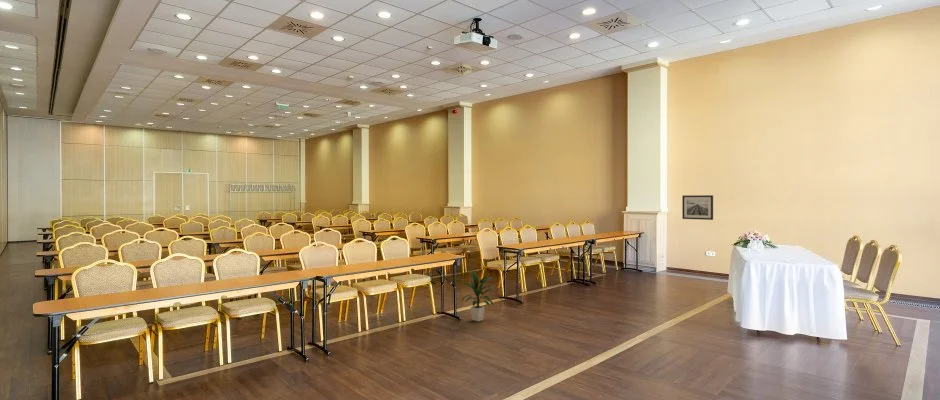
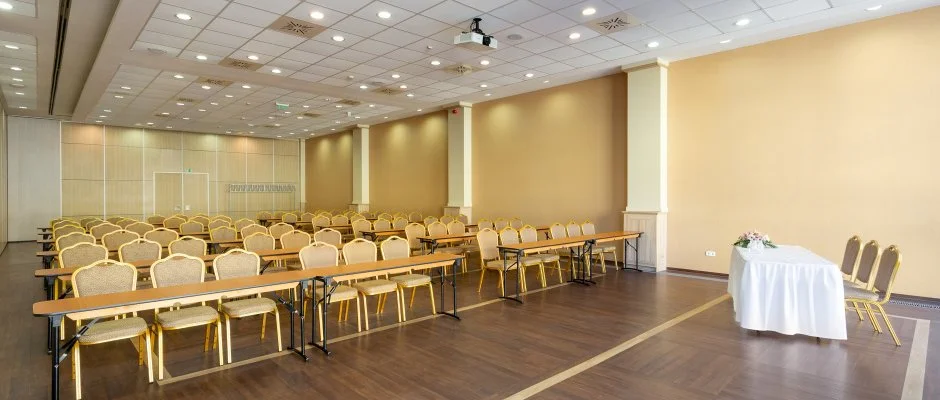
- indoor plant (479, 294)
- wall art (697, 207)
